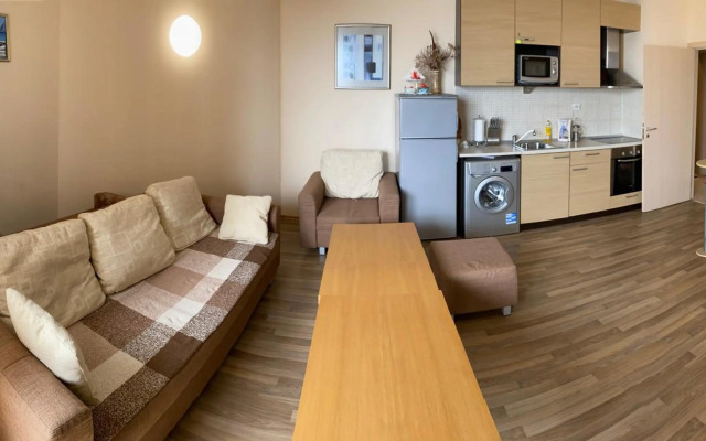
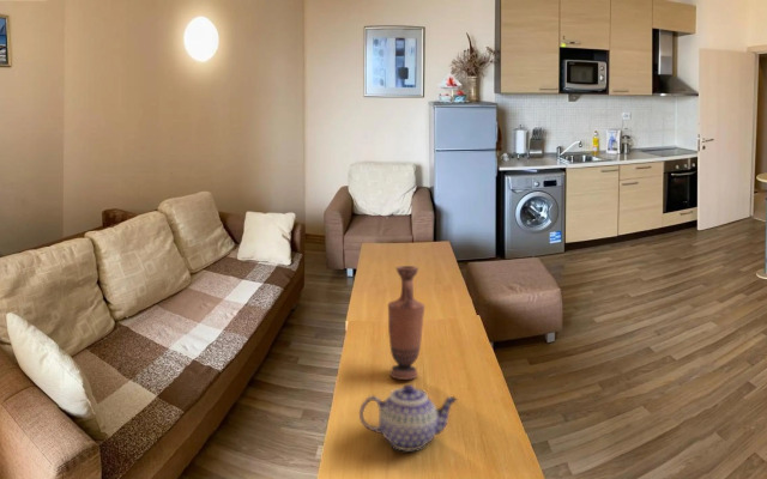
+ vase (405, 321)
+ teapot (407, 412)
